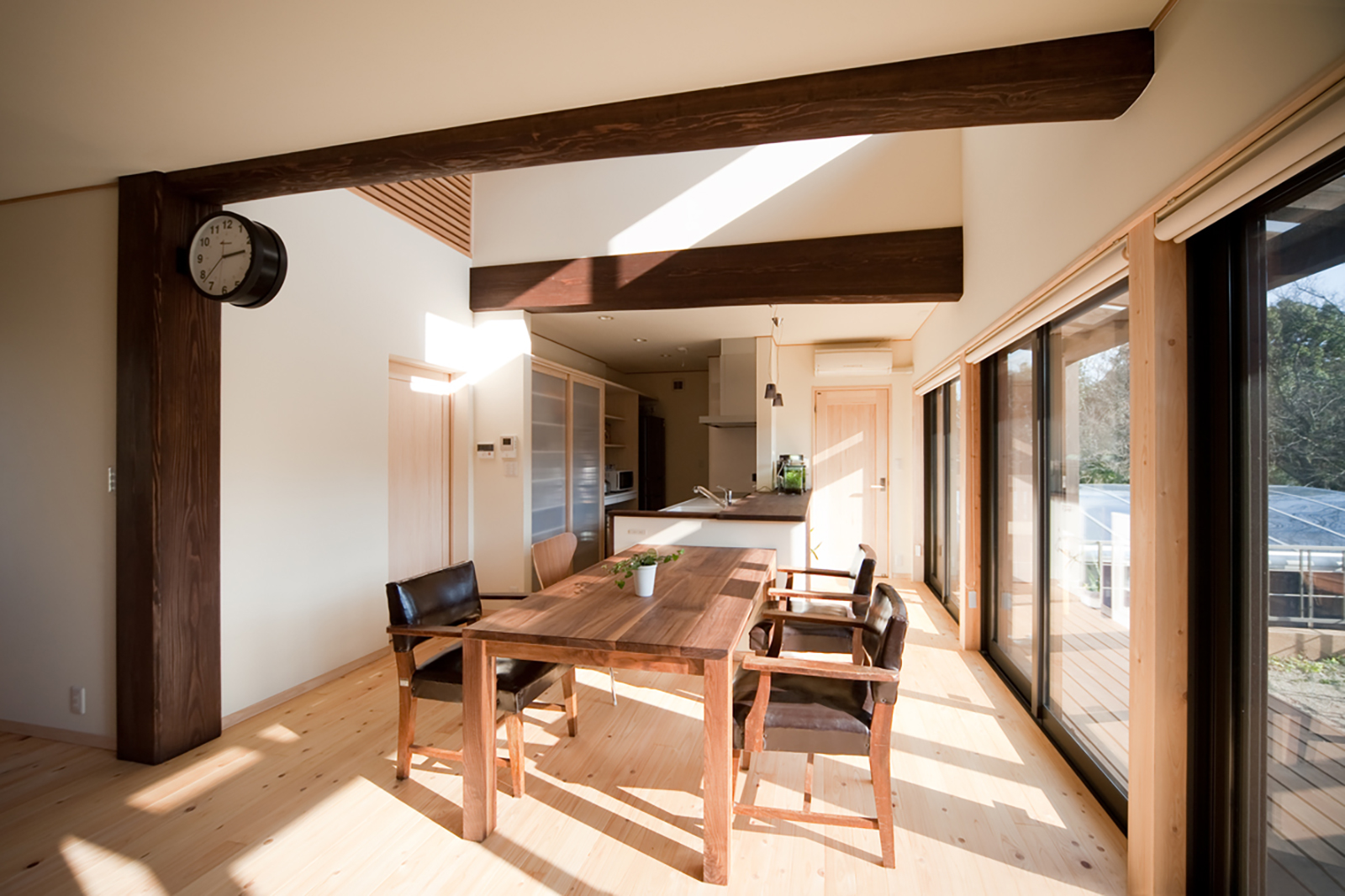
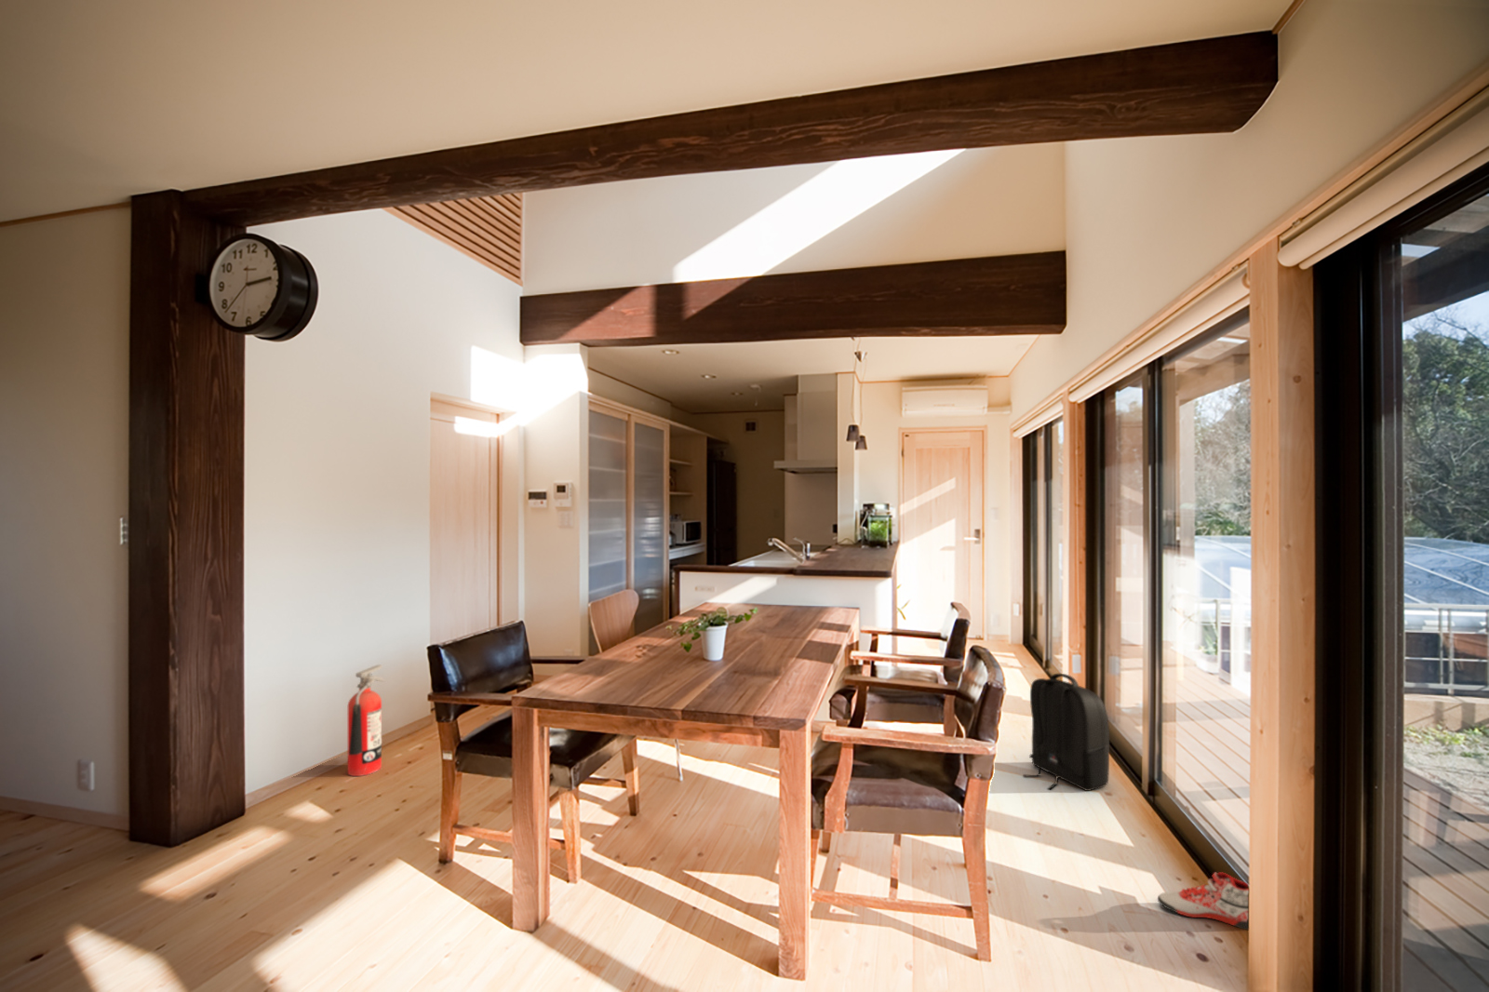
+ sneaker (1206, 892)
+ backpack (1062, 725)
+ fire extinguisher (363, 721)
